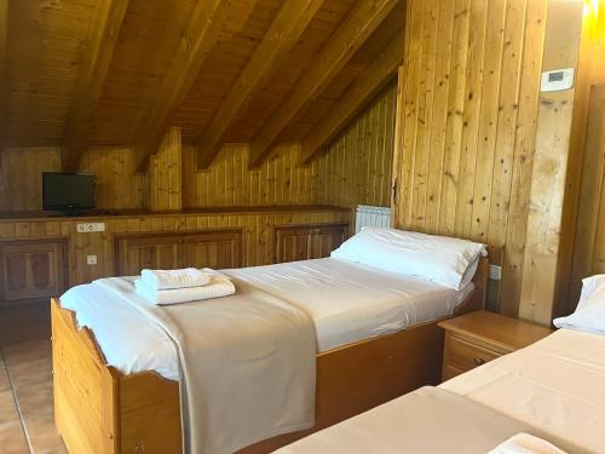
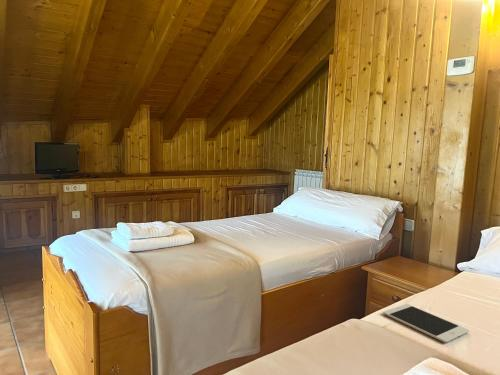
+ tablet (424, 321)
